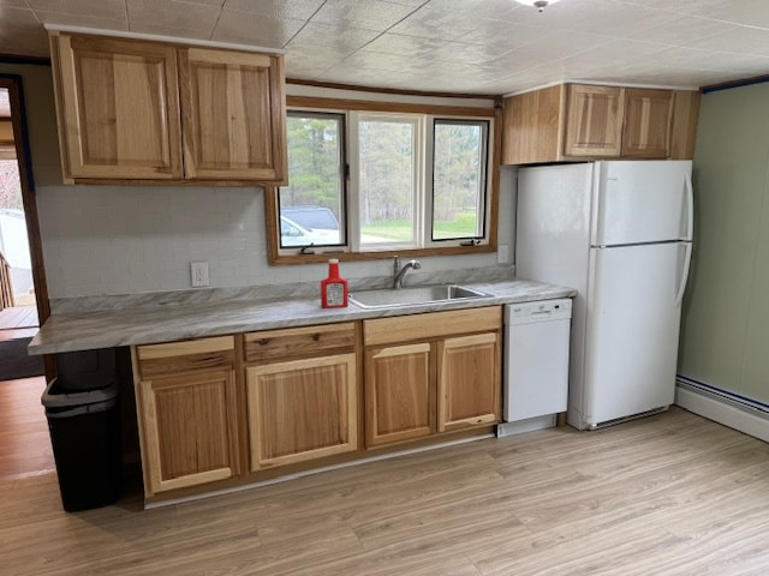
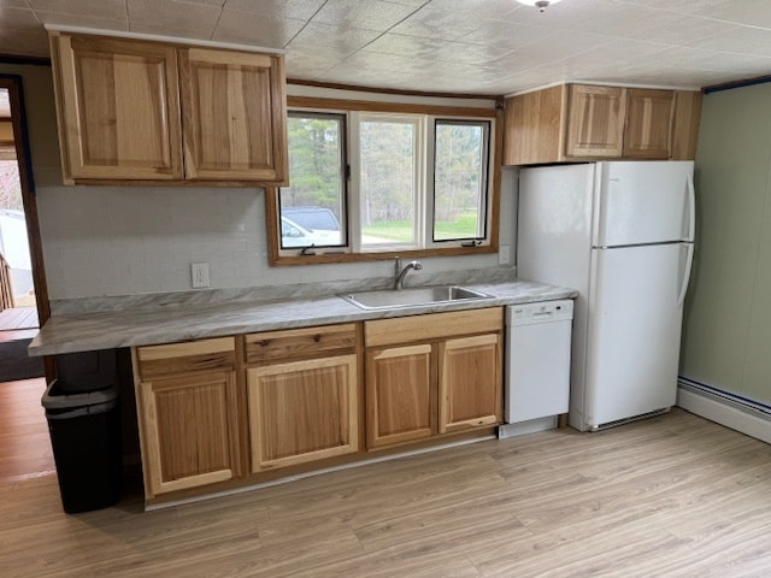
- soap bottle (334, 282)
